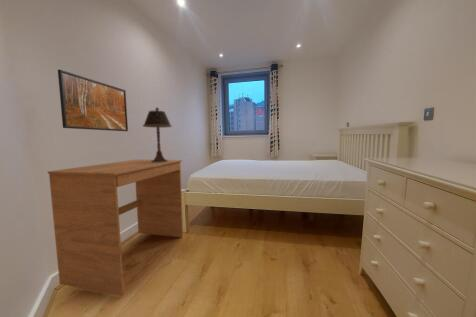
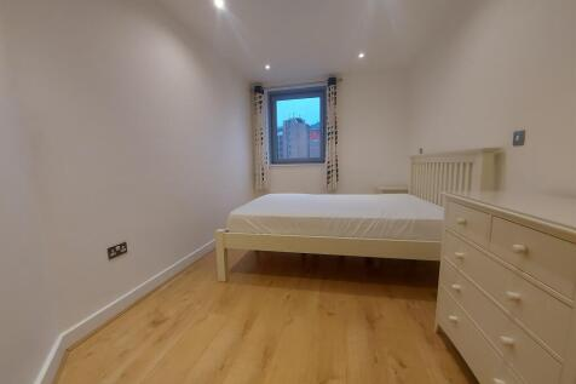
- desk (129, 210)
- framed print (99, 106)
- table lamp (158, 134)
